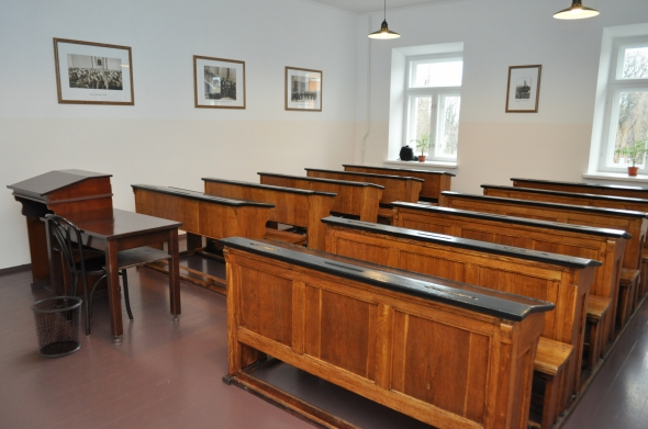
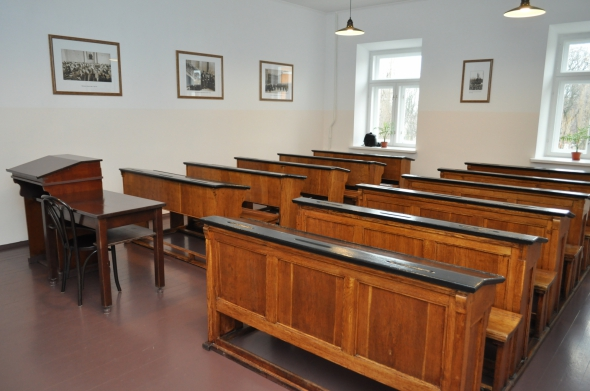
- waste bin (57, 326)
